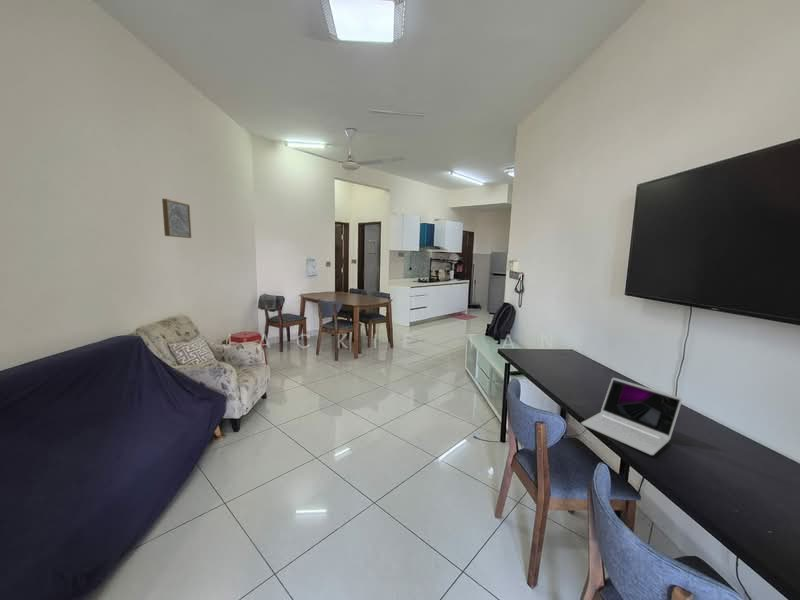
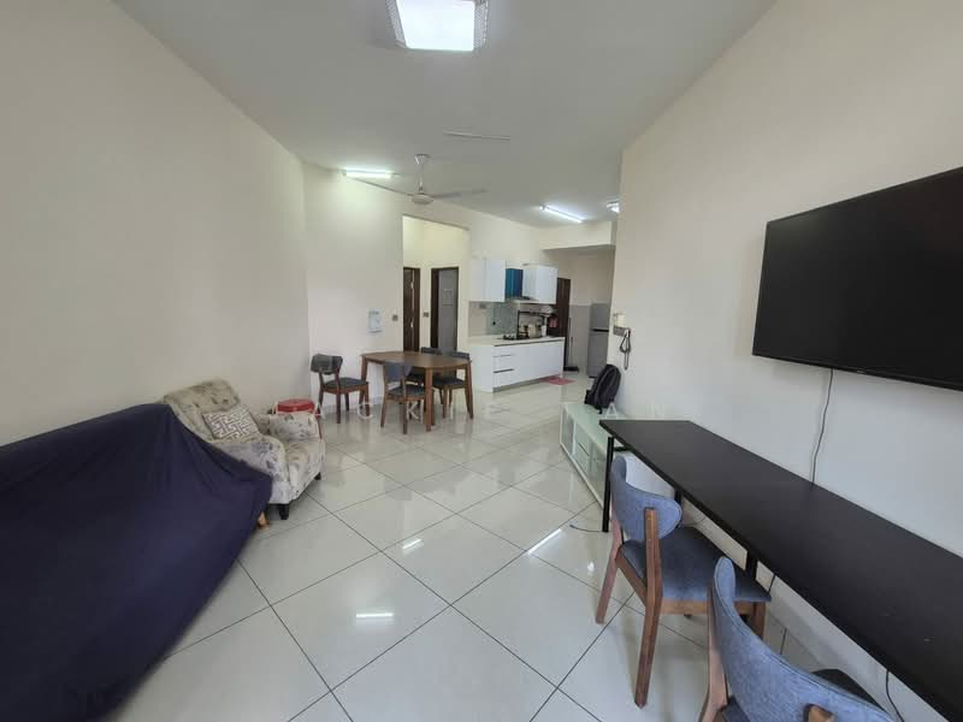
- laptop (630, 409)
- wall art (177, 219)
